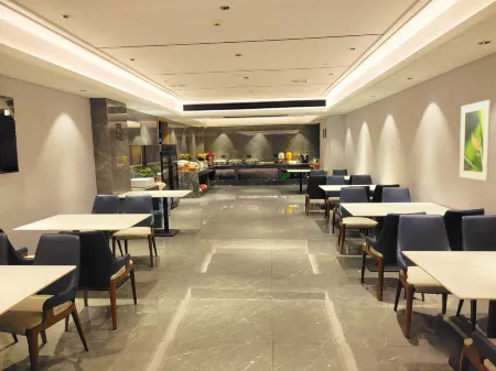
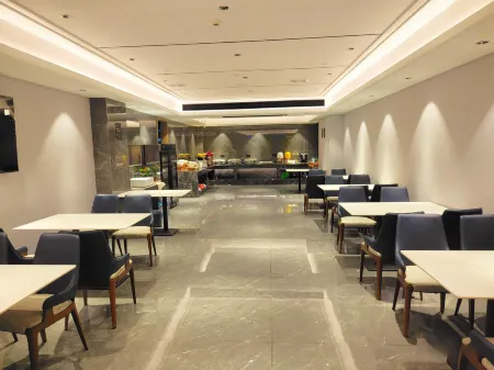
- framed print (474, 141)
